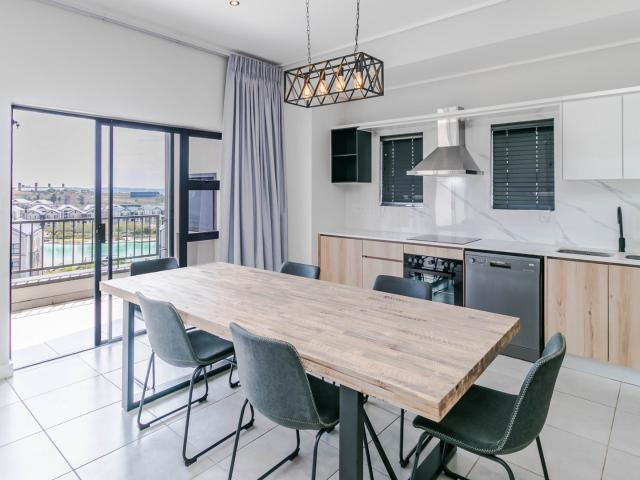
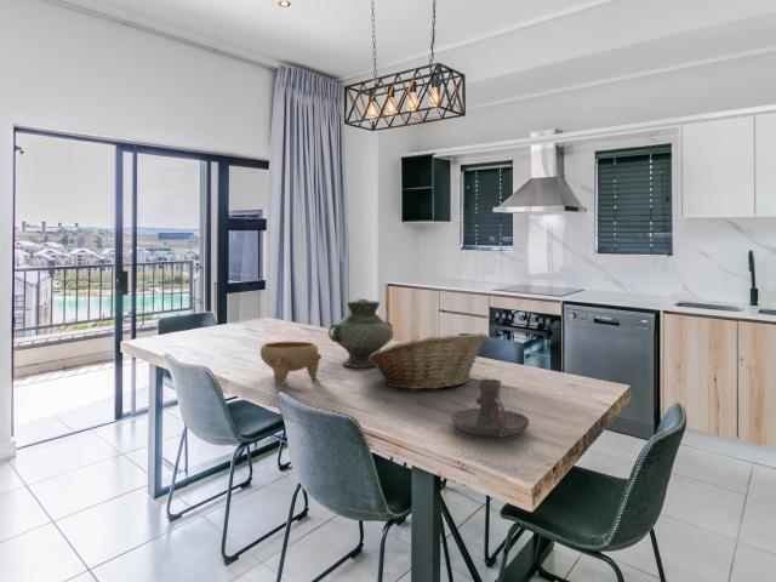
+ vase (361, 331)
+ bowl (289, 361)
+ fruit basket (429, 356)
+ candle holder (491, 407)
